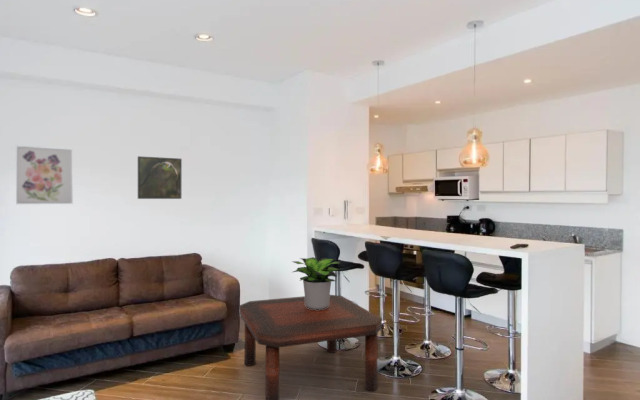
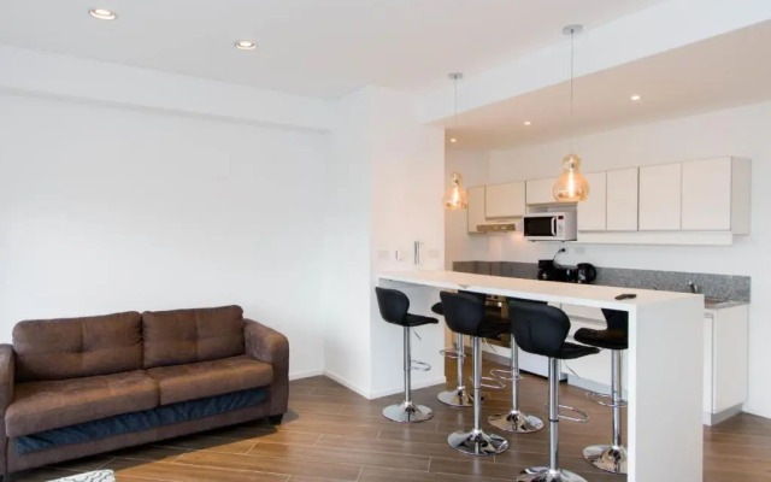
- coffee table (306, 342)
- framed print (160, 178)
- wall art (45, 175)
- potted plant (320, 284)
